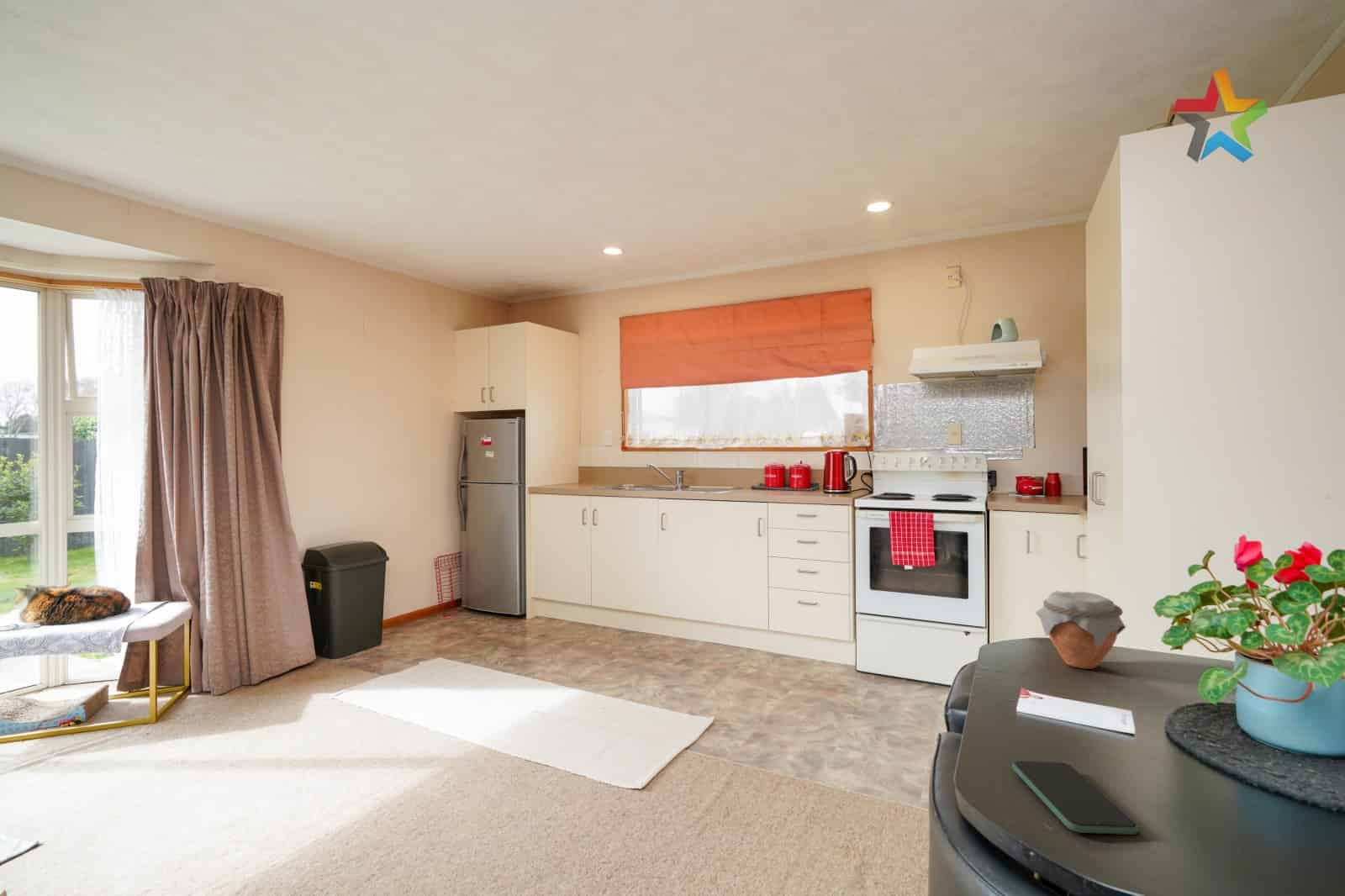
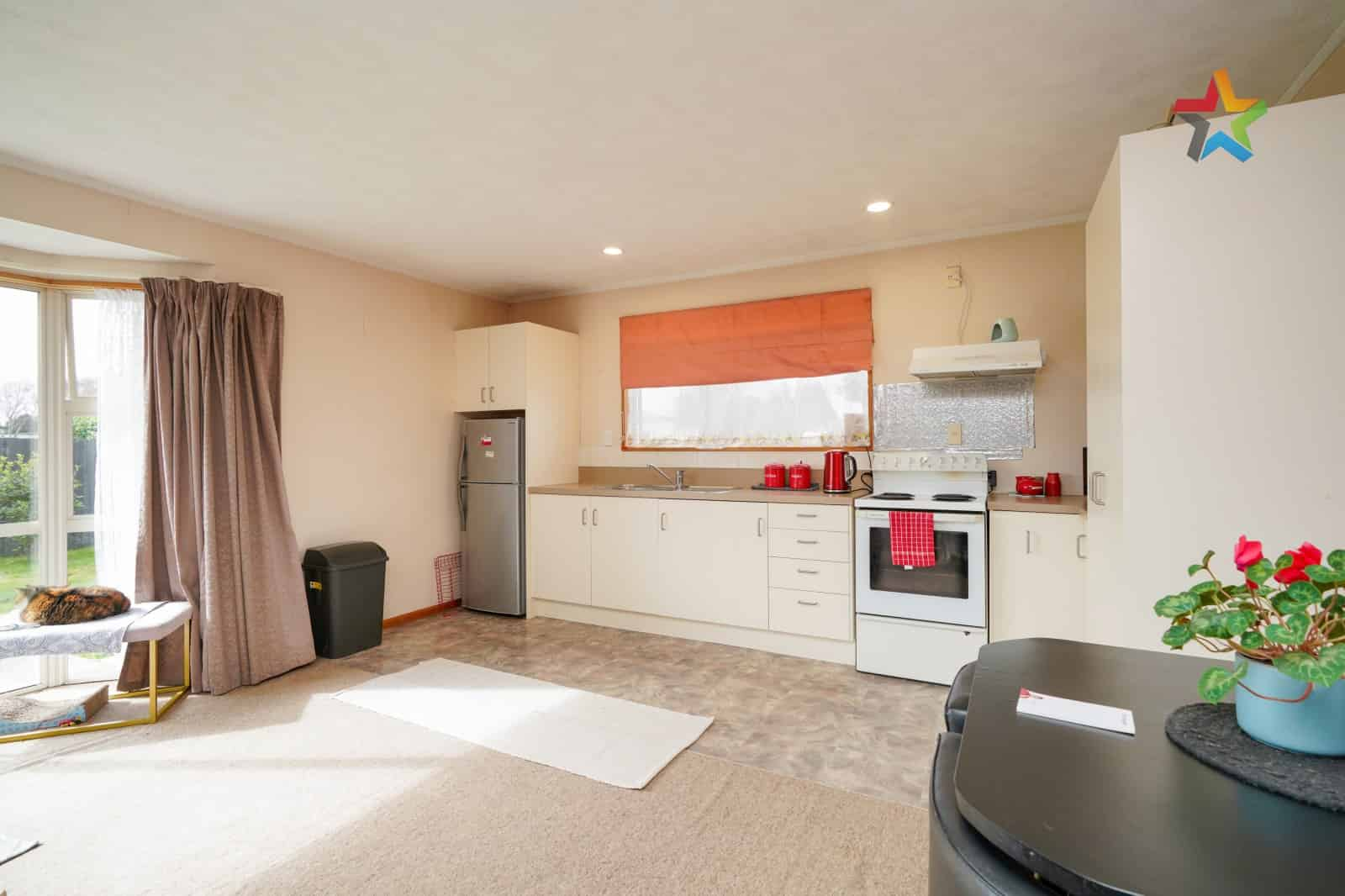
- jar (1080, 630)
- smartphone (1069, 793)
